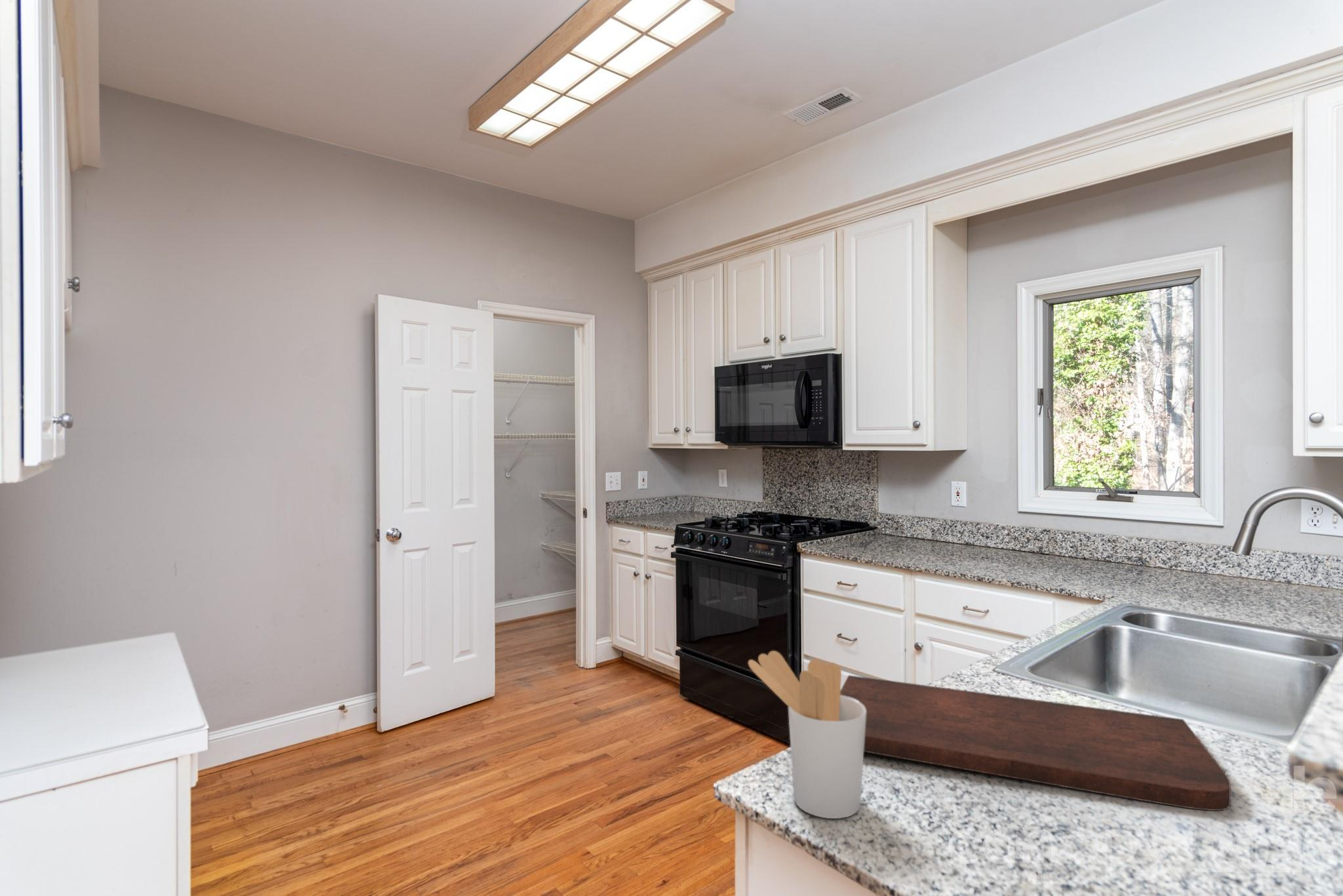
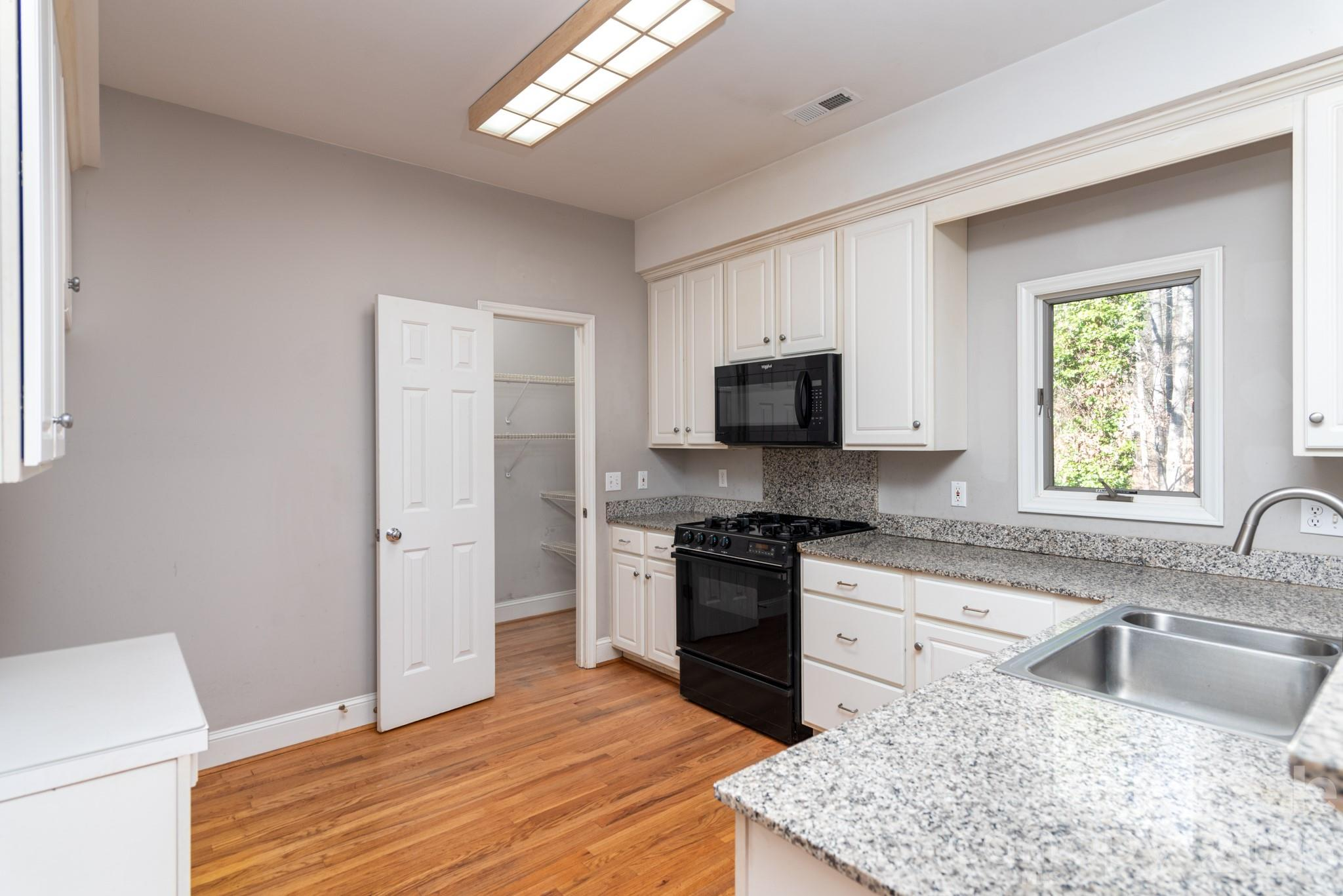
- cutting board (1005, 731)
- utensil holder (807, 726)
